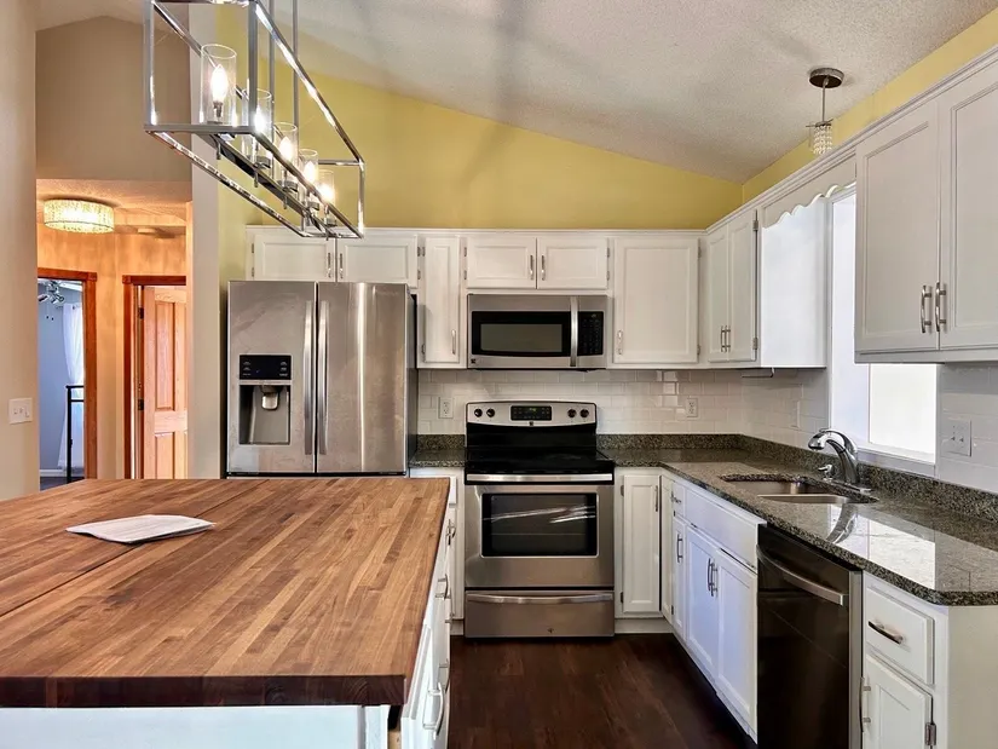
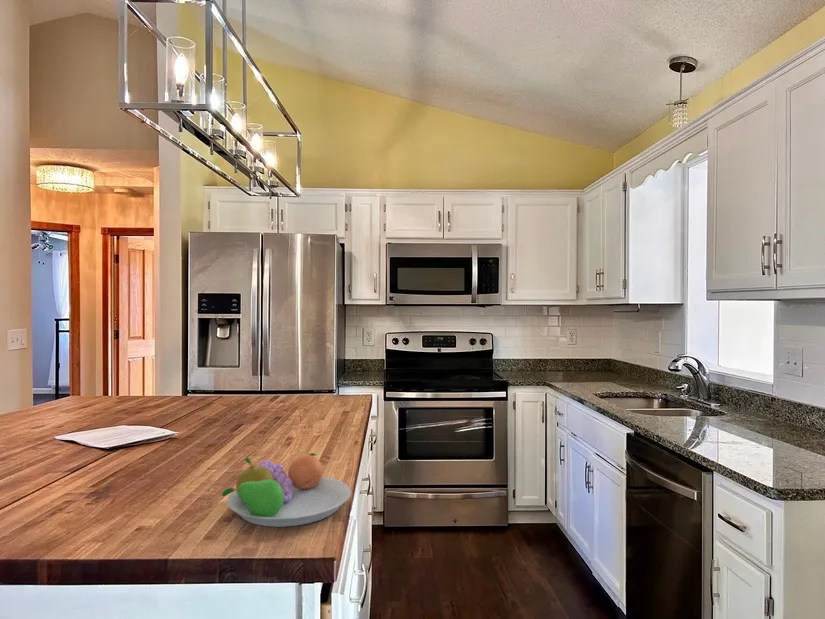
+ fruit bowl (285, 483)
